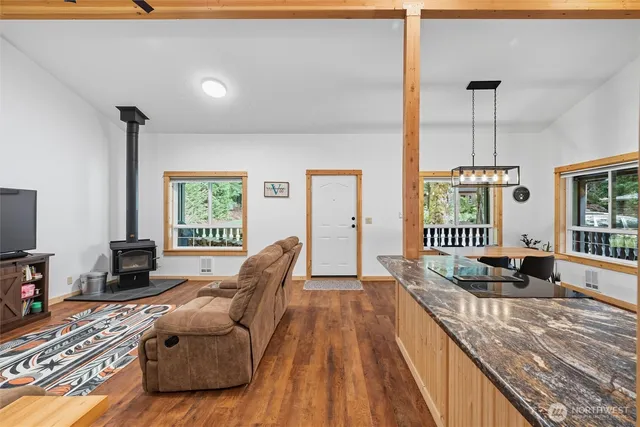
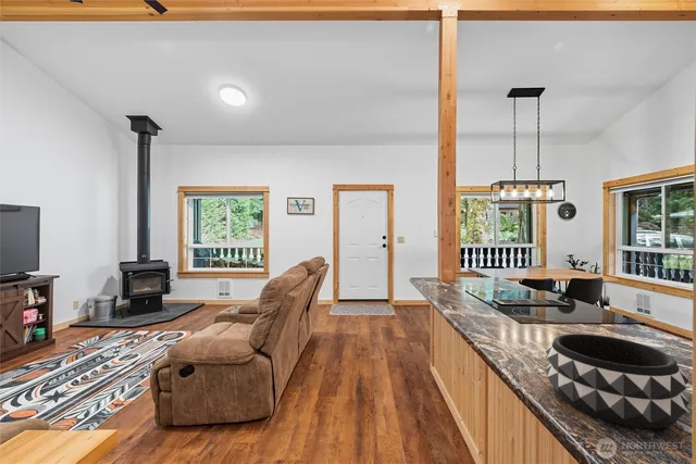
+ decorative bowl (609, 374)
